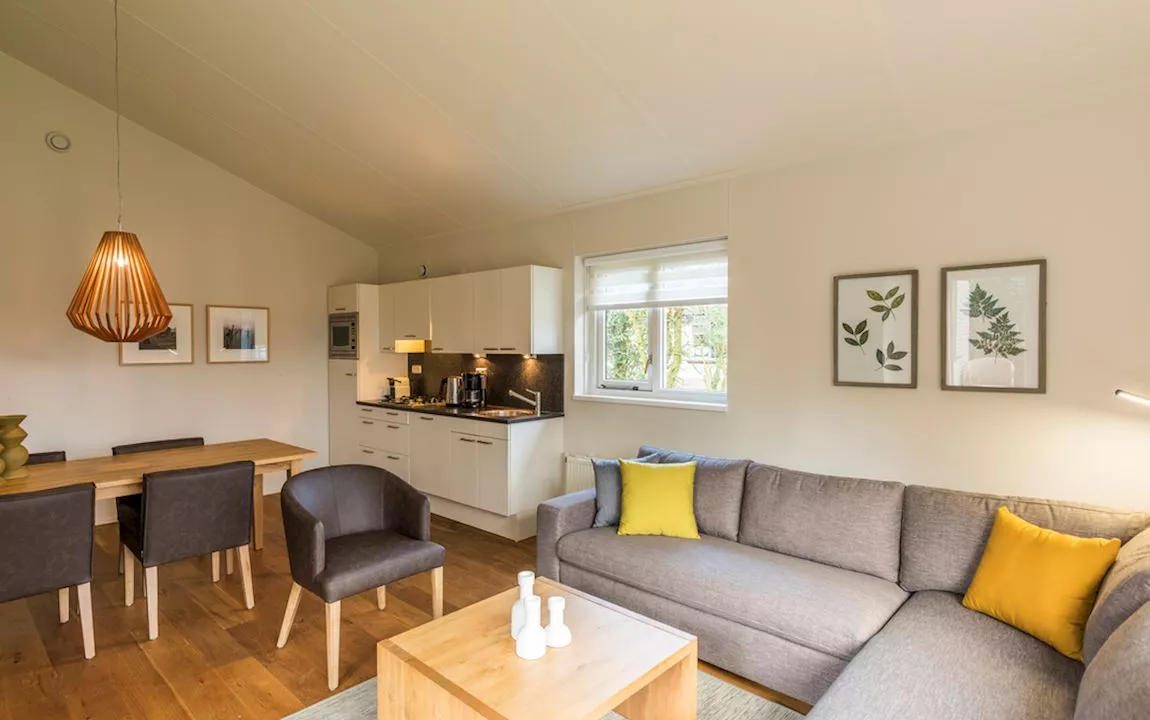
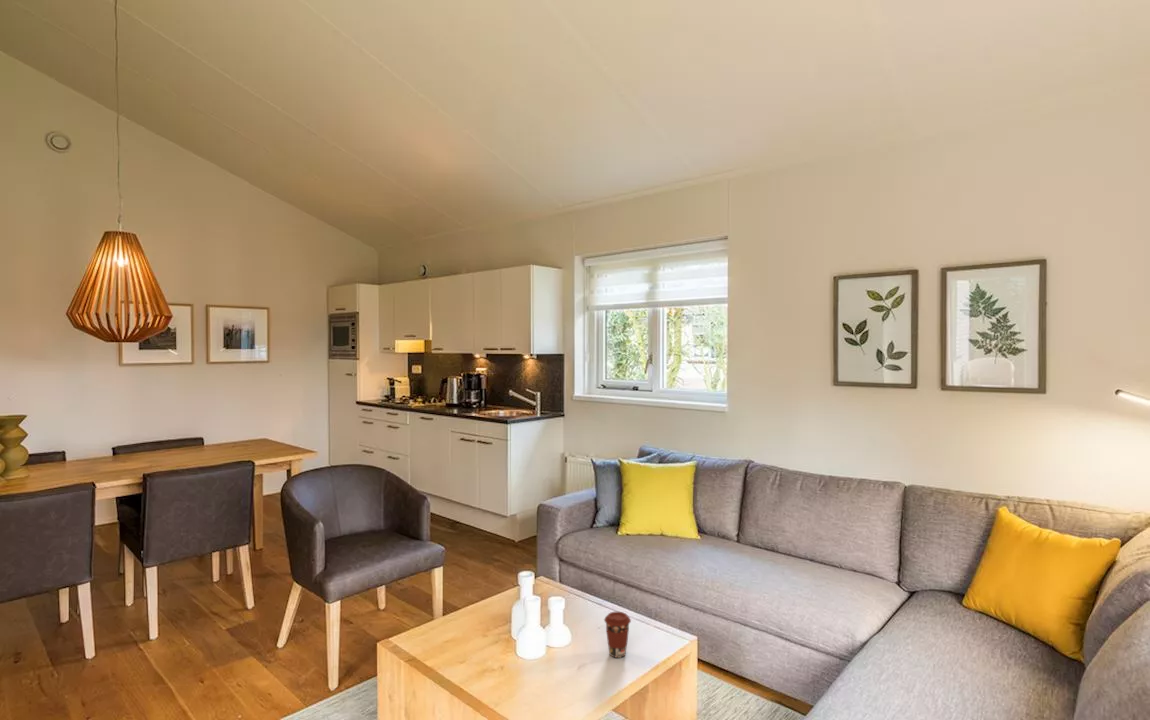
+ coffee cup (617, 634)
